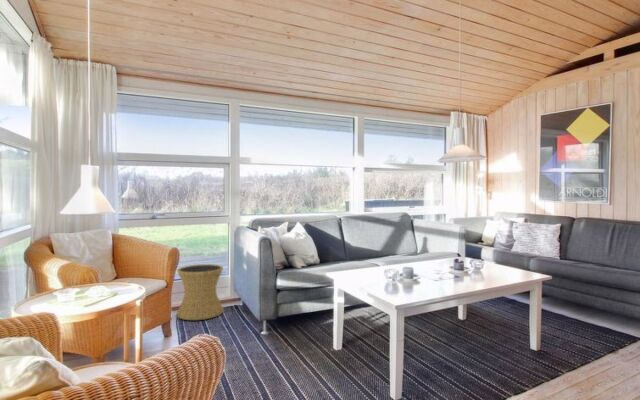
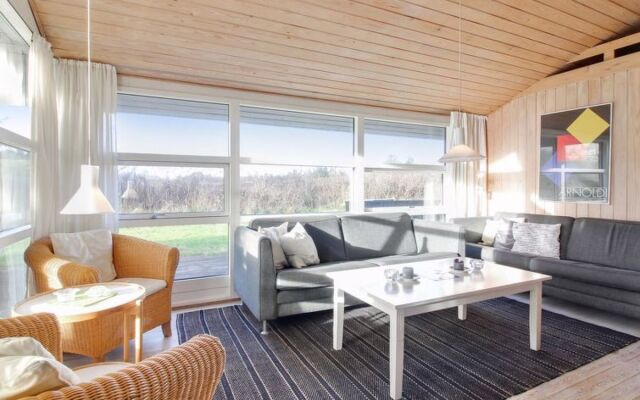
- side table (200, 290)
